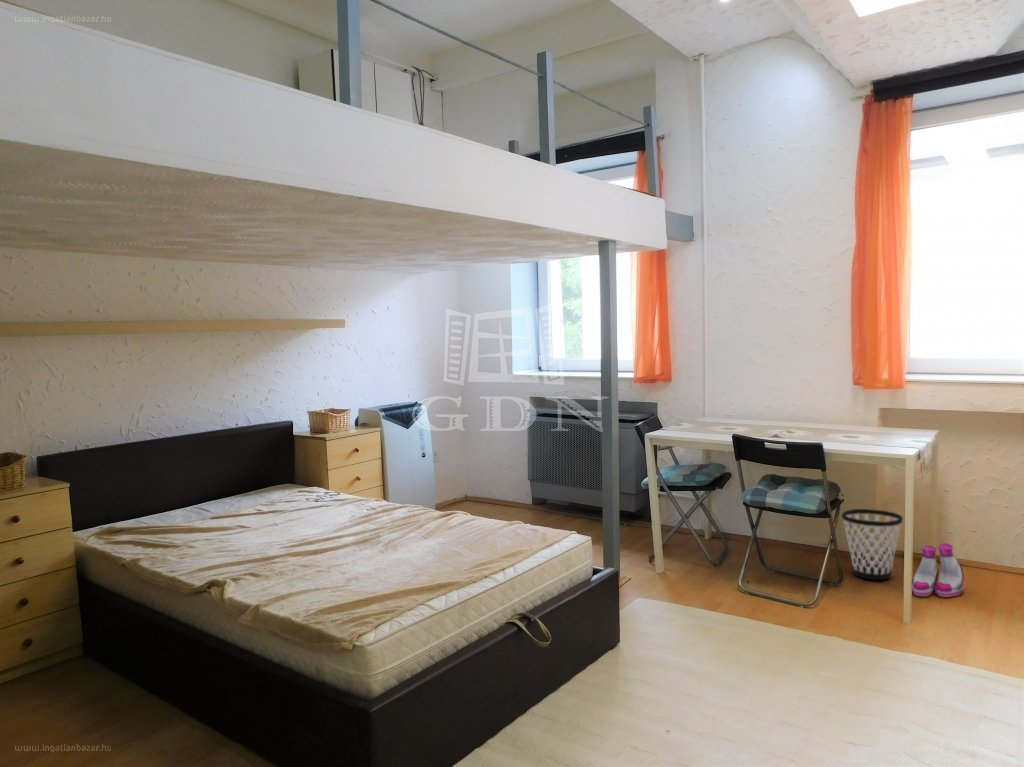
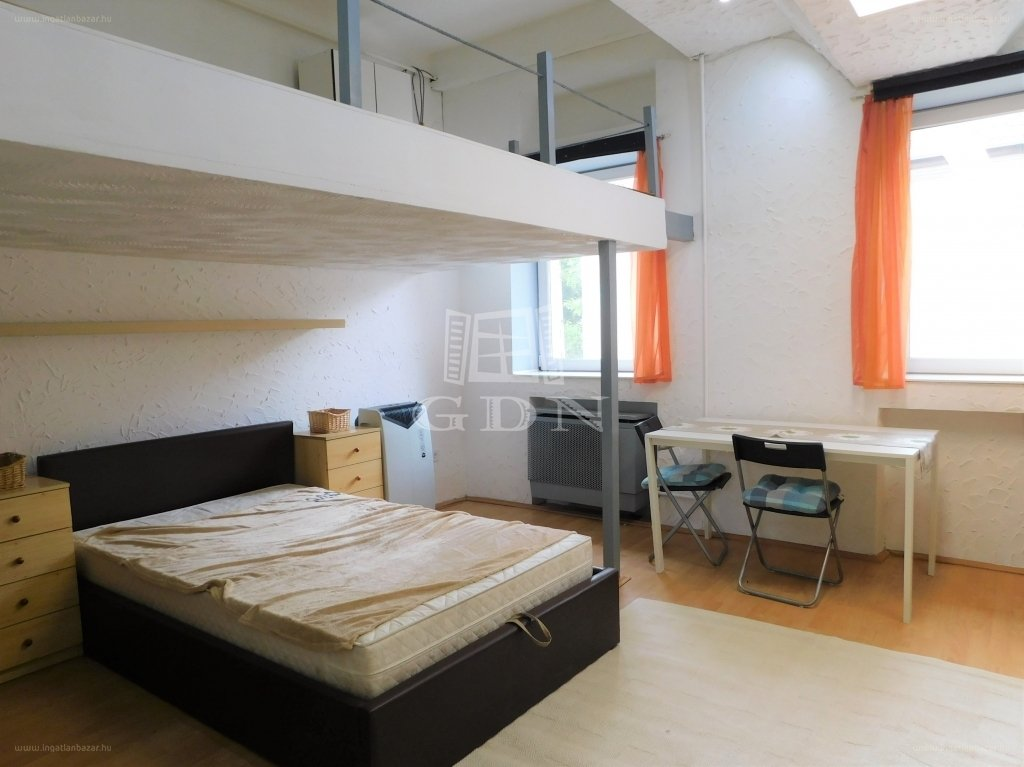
- wastebasket (871, 547)
- boots (936, 567)
